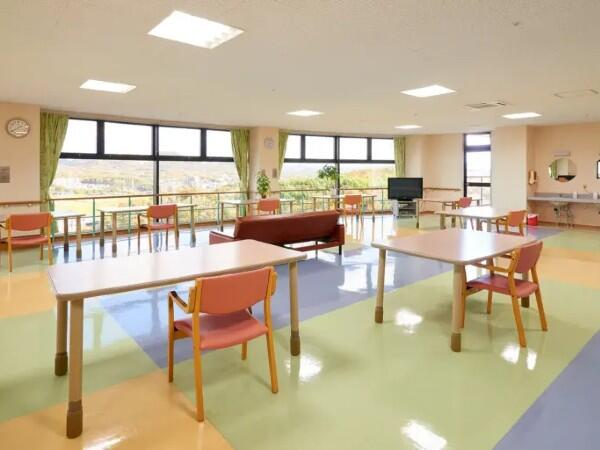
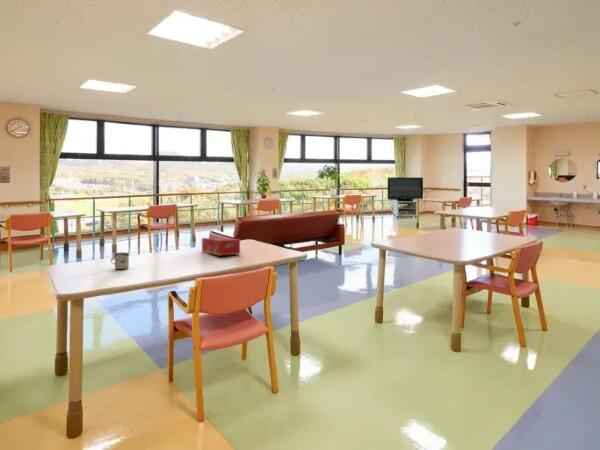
+ cup (119, 261)
+ tissue box (220, 245)
